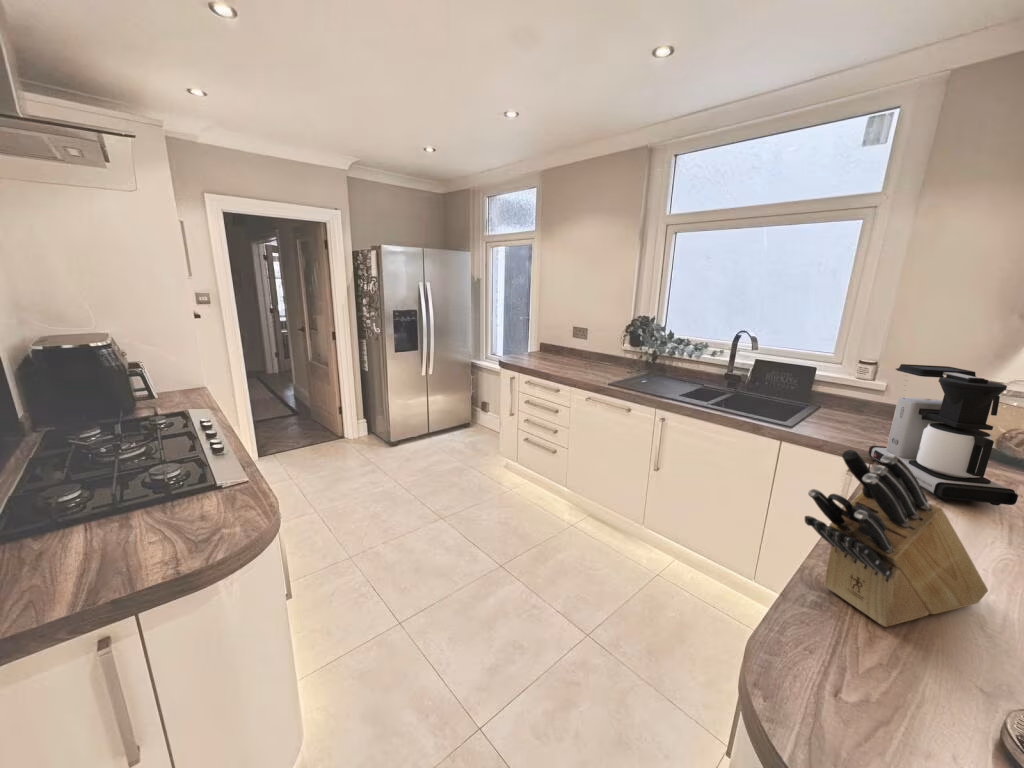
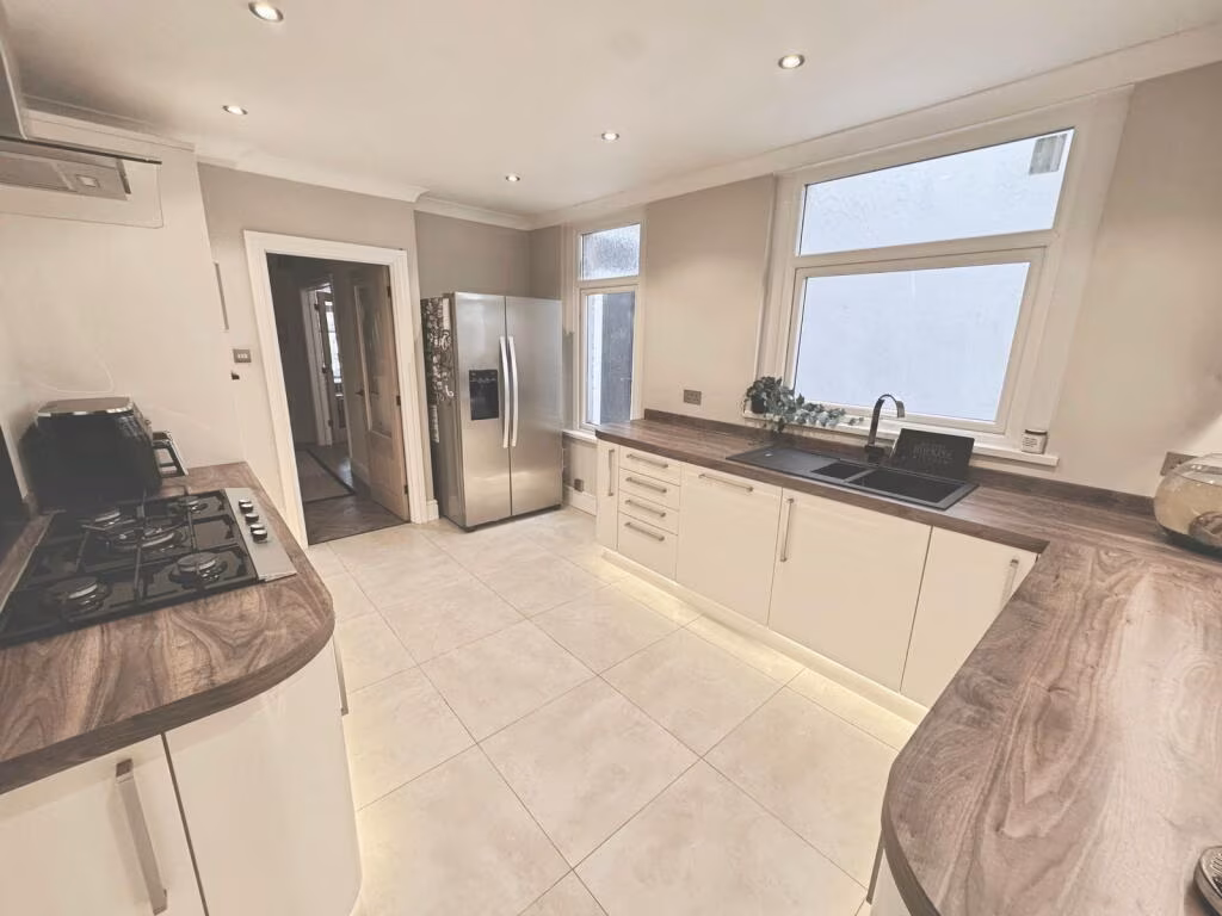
- coffee maker (944, 428)
- knife block (901, 525)
